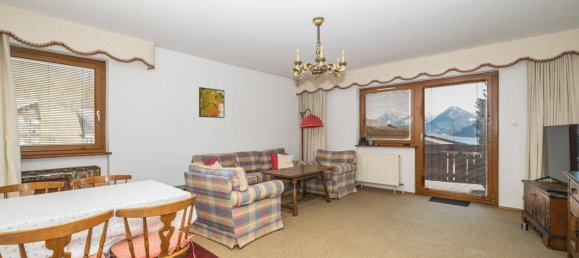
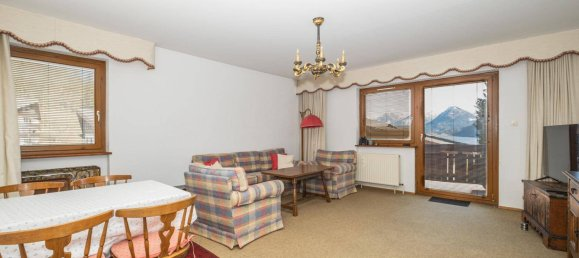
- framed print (212, 103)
